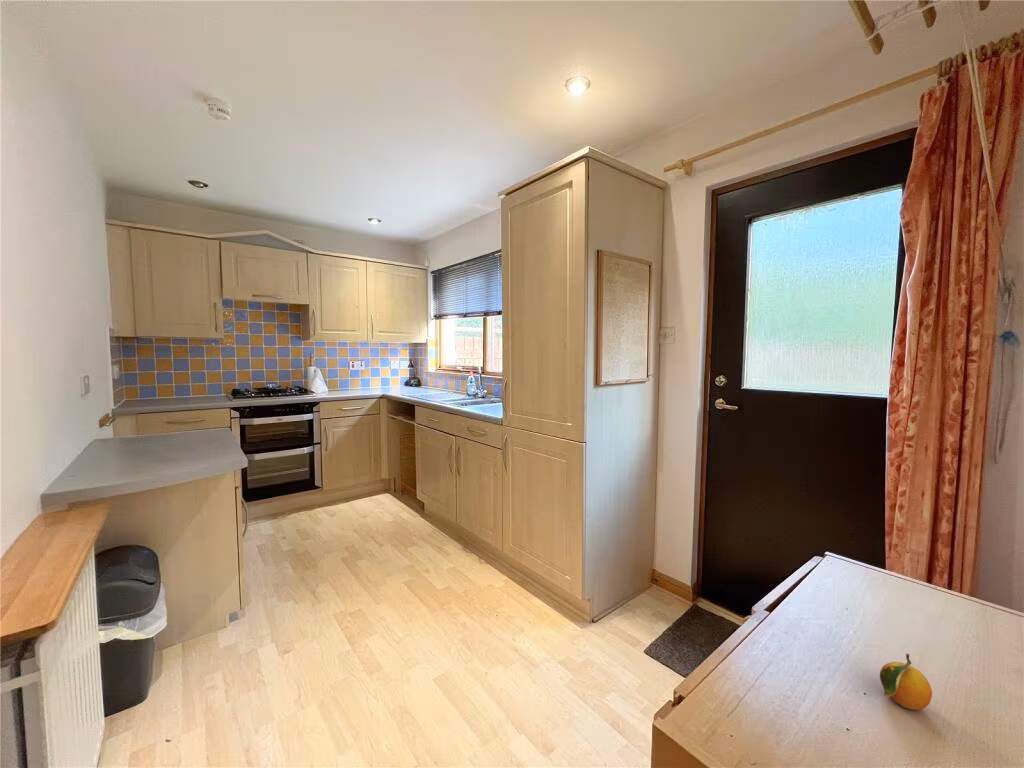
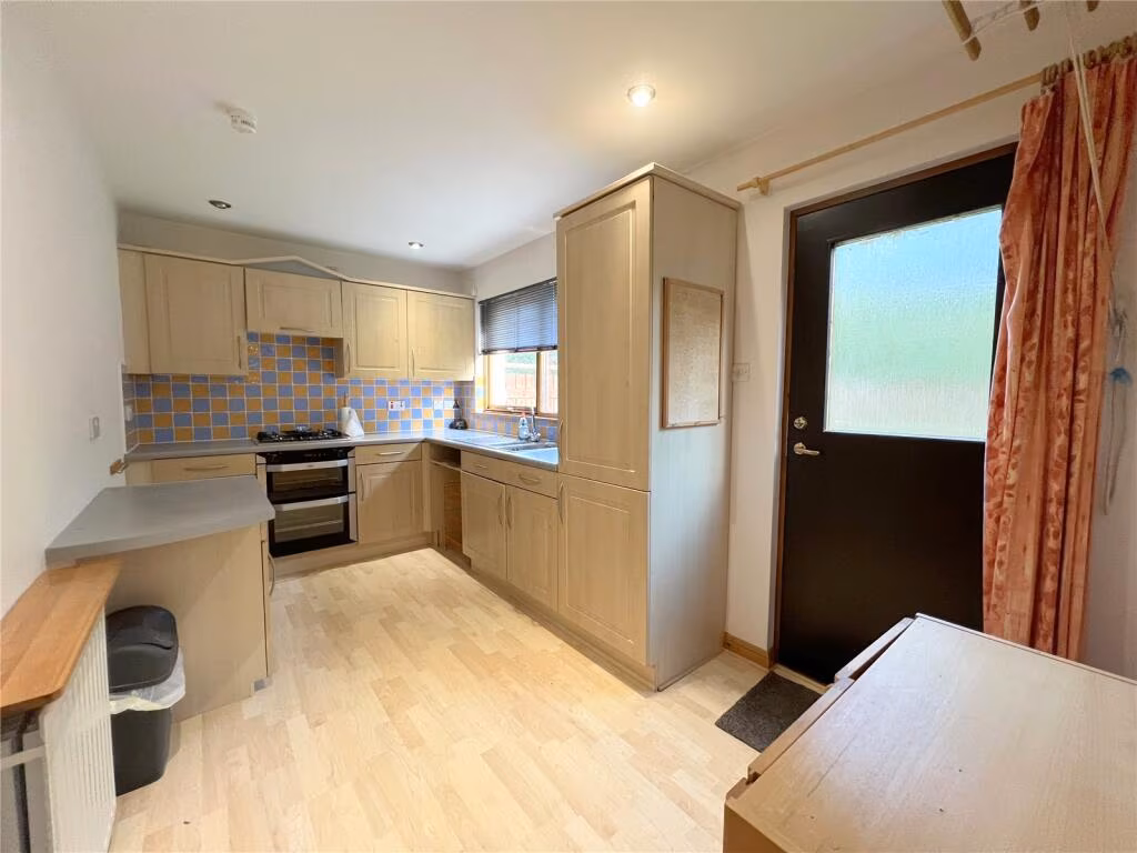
- fruit (899, 680)
